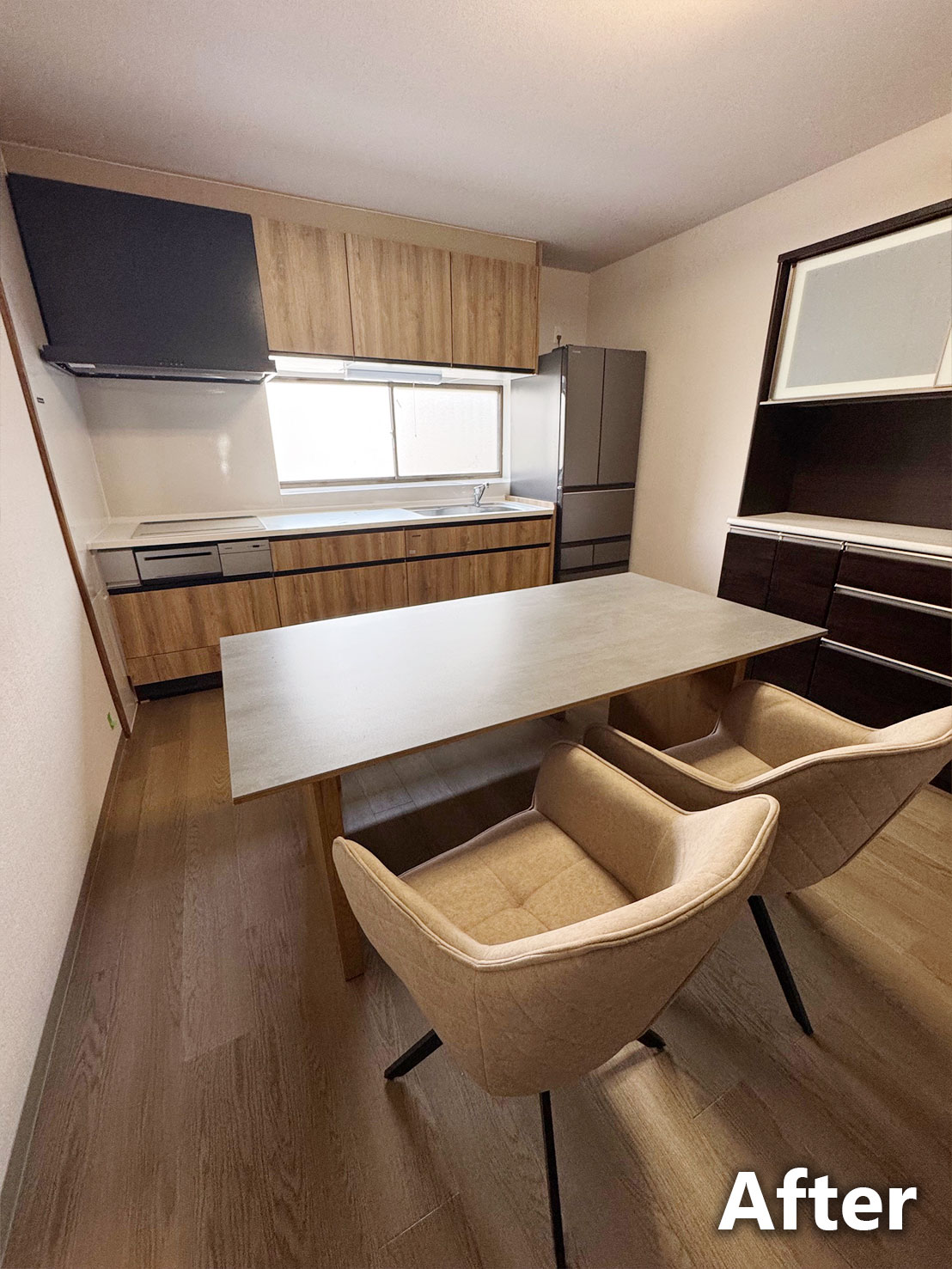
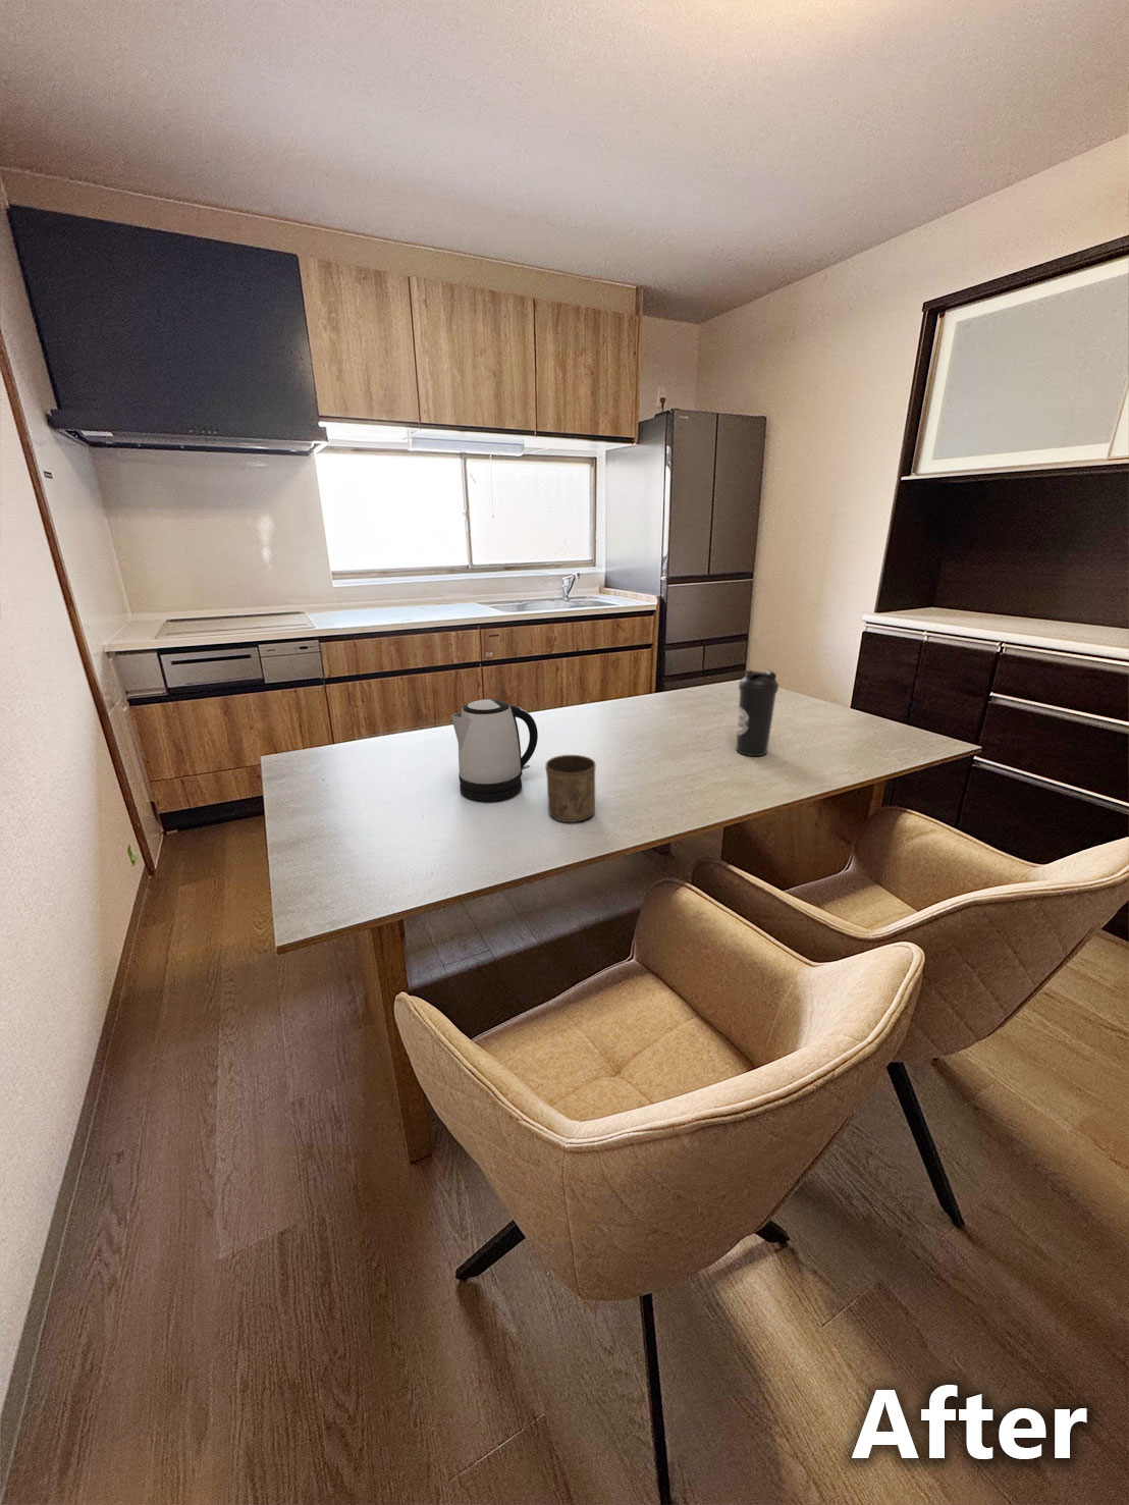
+ kettle (497, 745)
+ cup (570, 787)
+ water bottle (755, 712)
